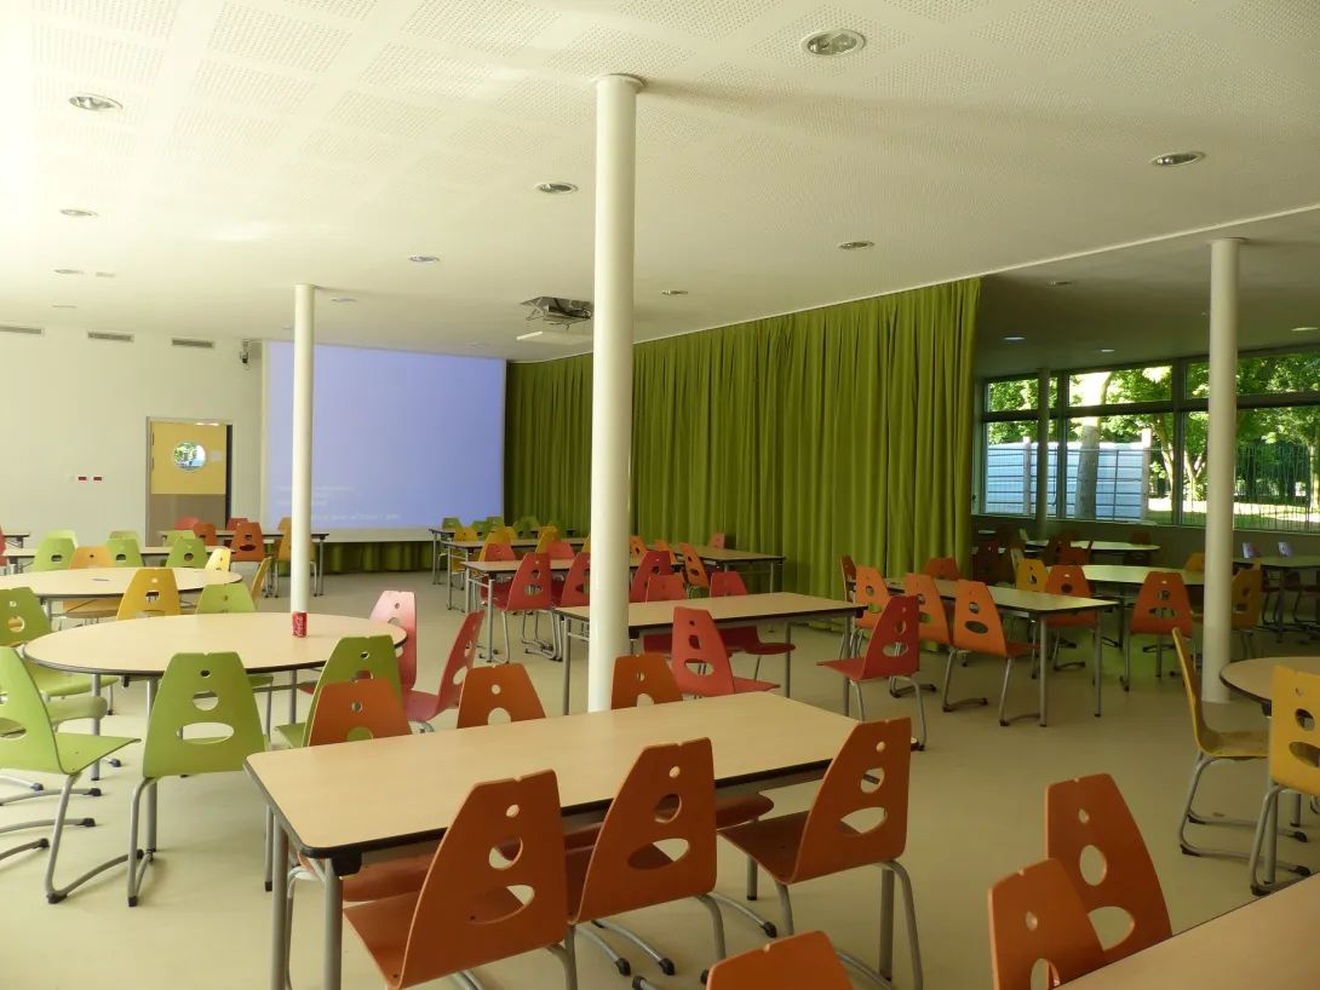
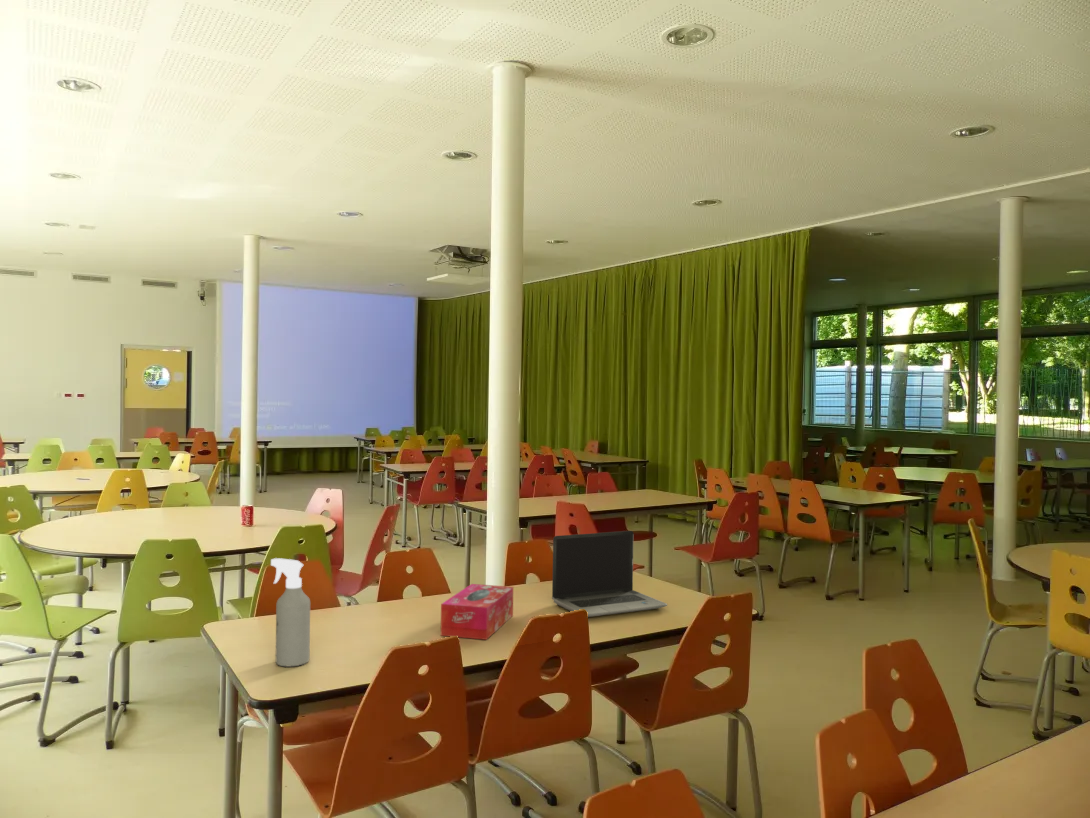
+ tissue box (478, 610)
+ spray bottle (289, 610)
+ laptop computer (610, 572)
